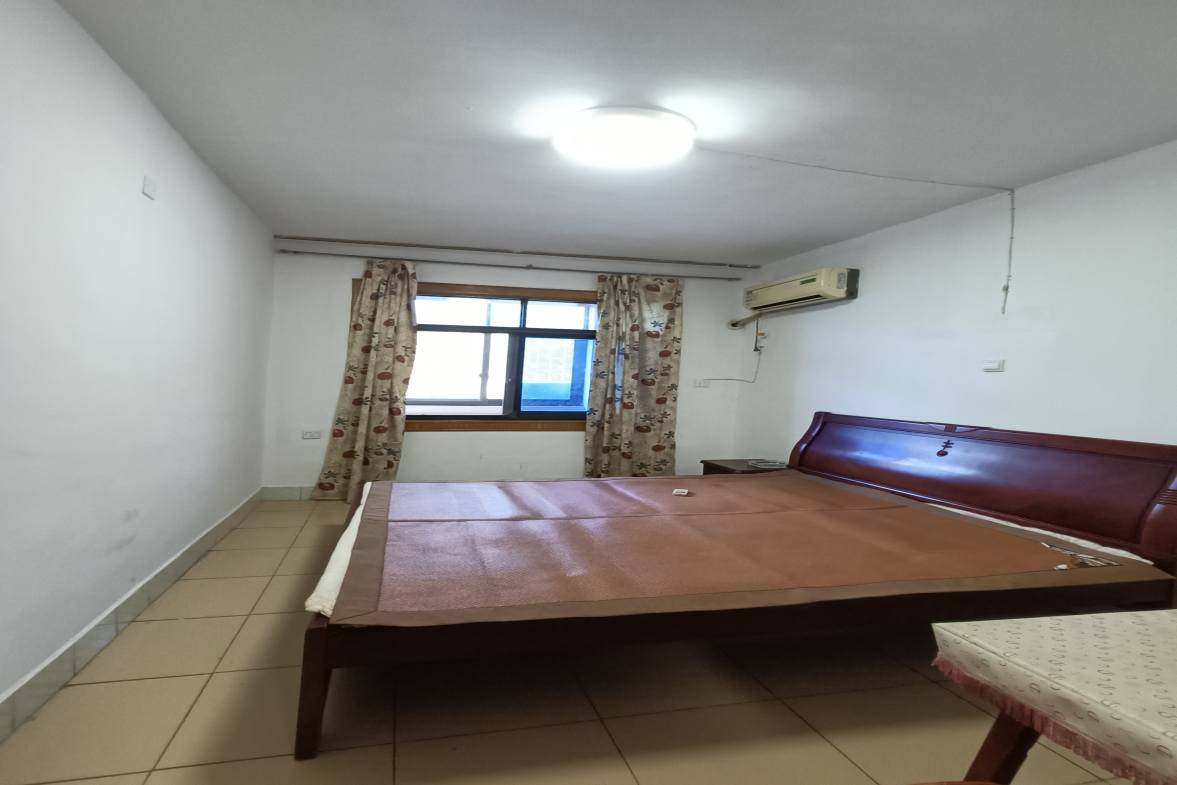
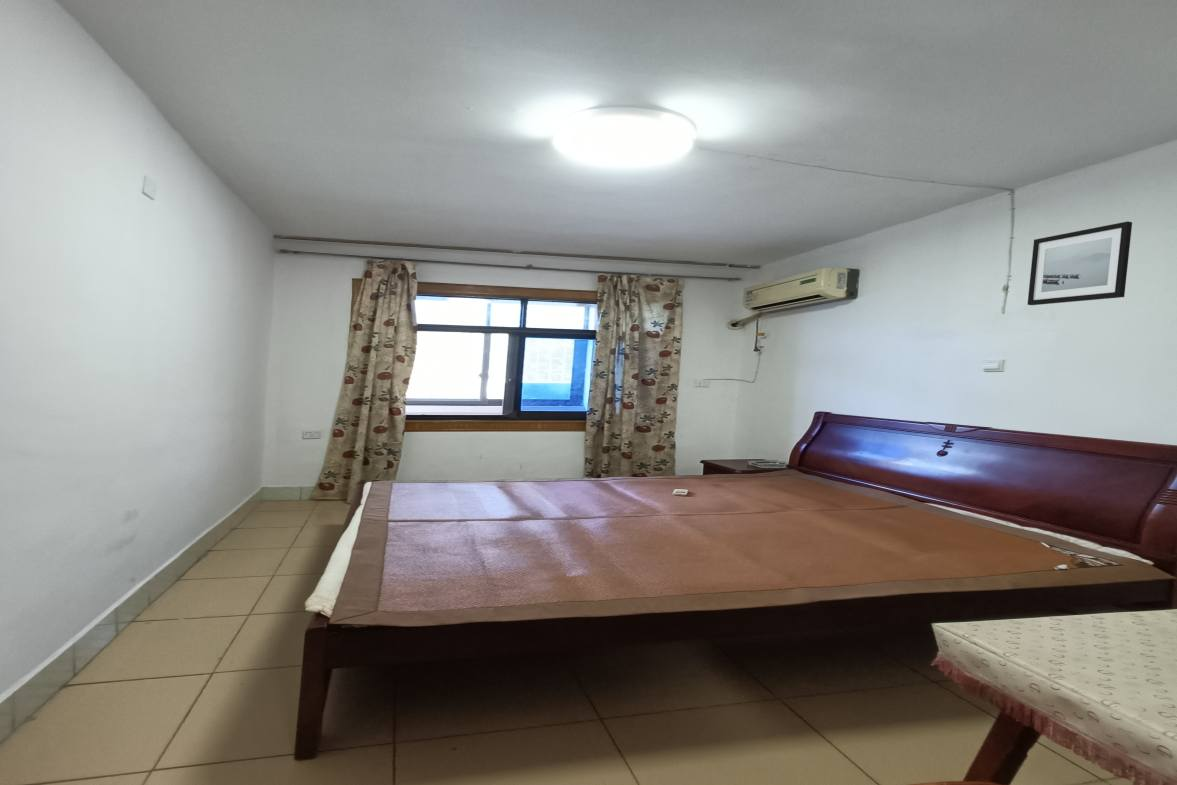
+ wall art (1076, 266)
